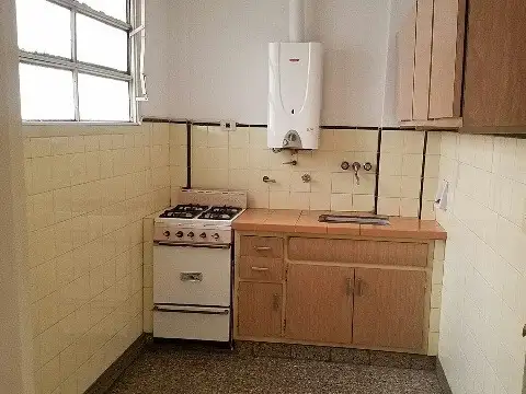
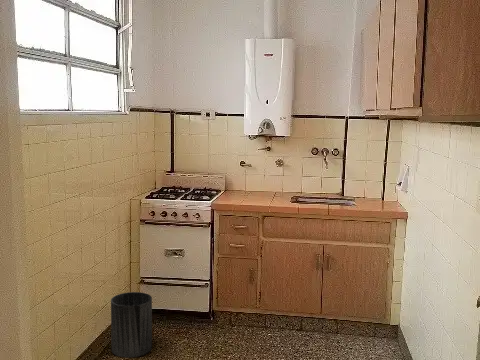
+ trash can (131, 323)
